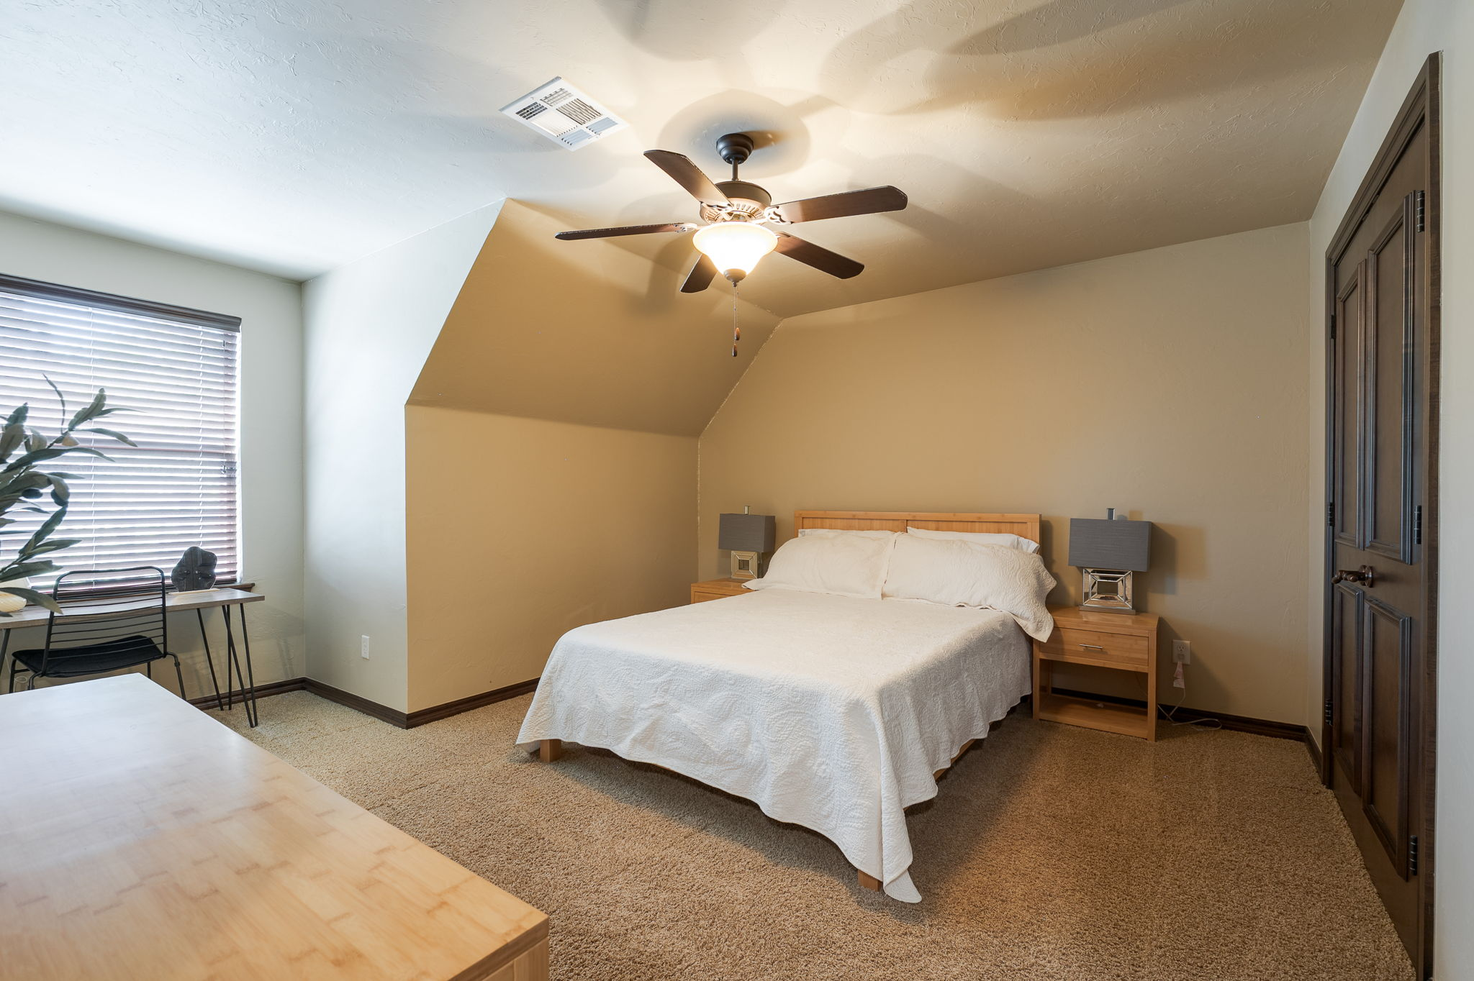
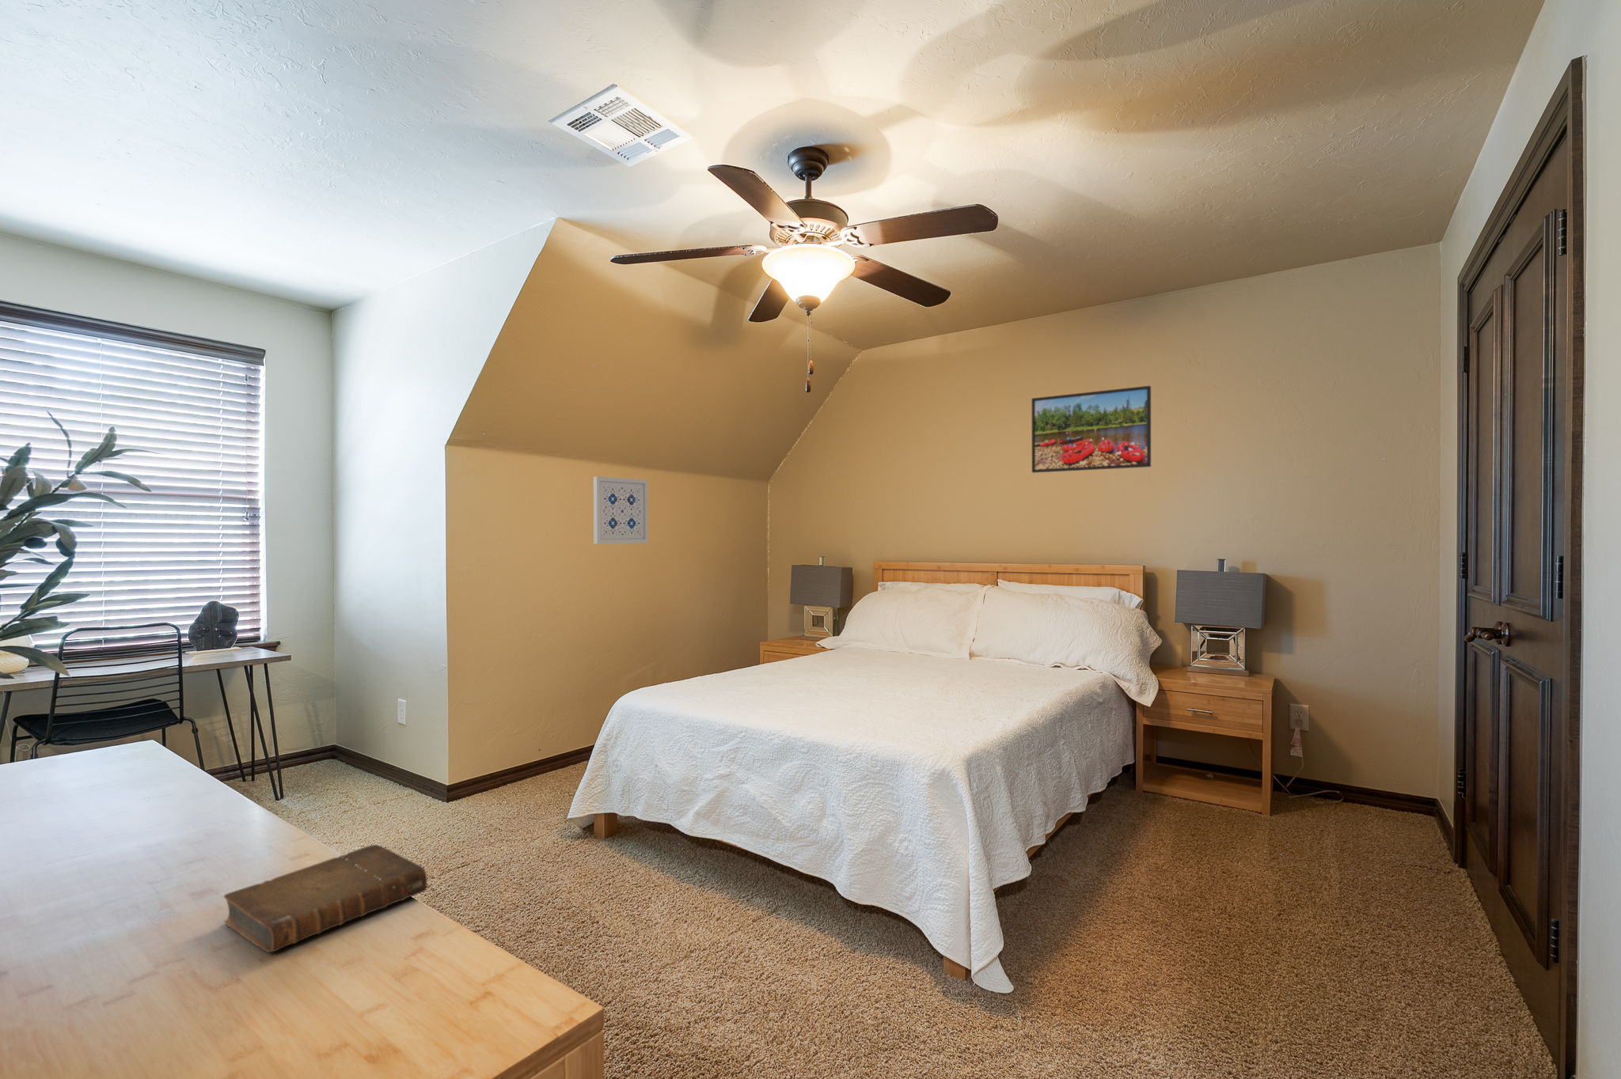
+ wall art (621, 511)
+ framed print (1089, 431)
+ book (329, 892)
